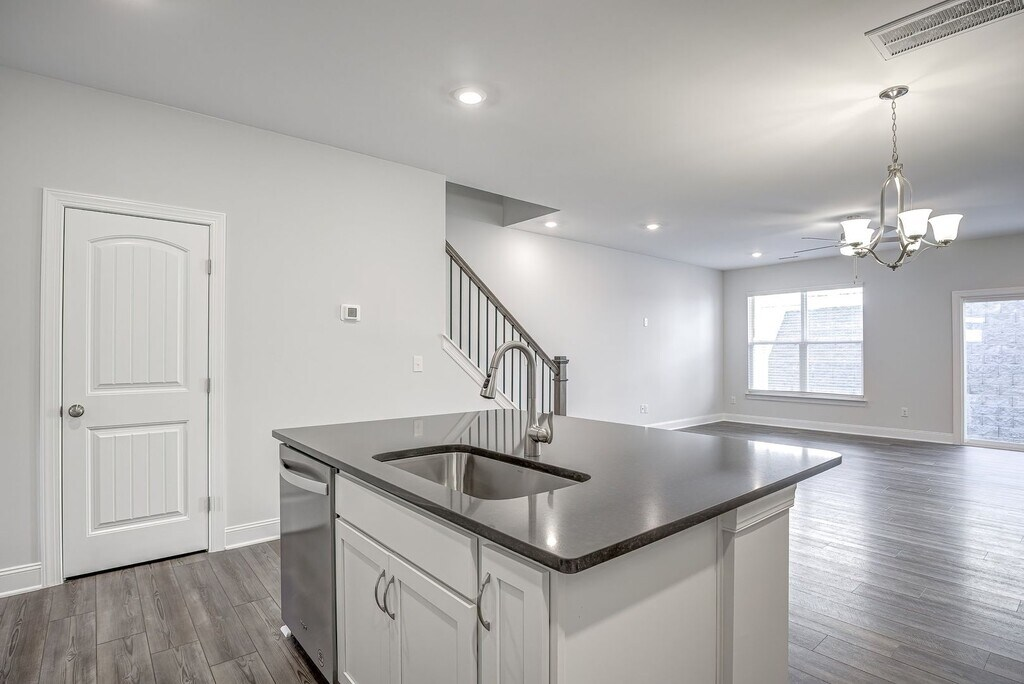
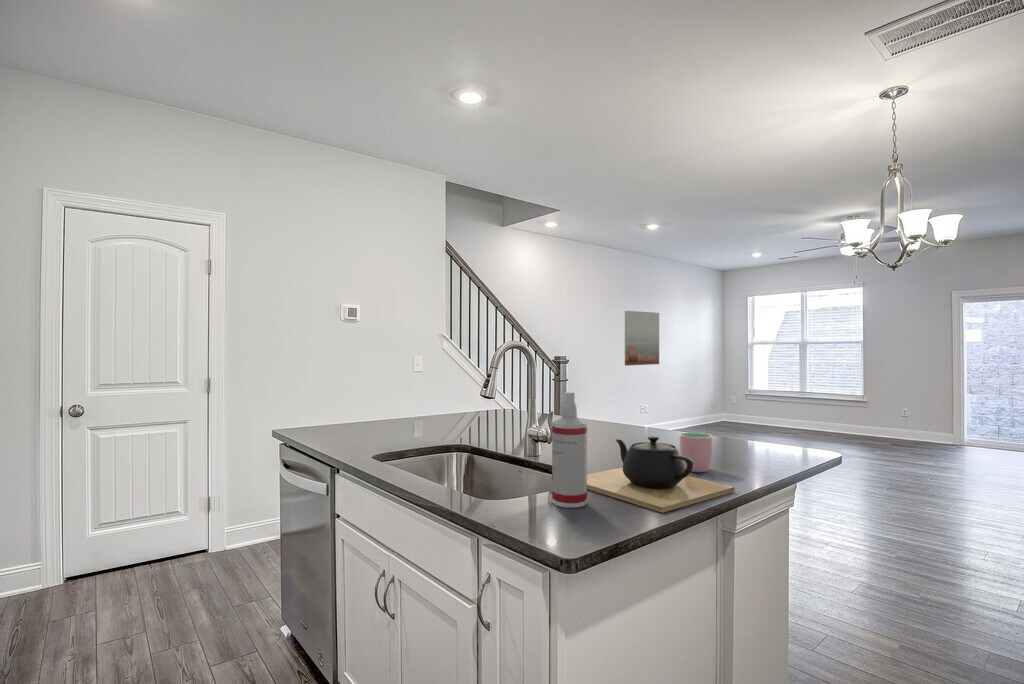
+ cup (694, 451)
+ spray bottle (569, 447)
+ wall art (642, 338)
+ teapot (648, 461)
